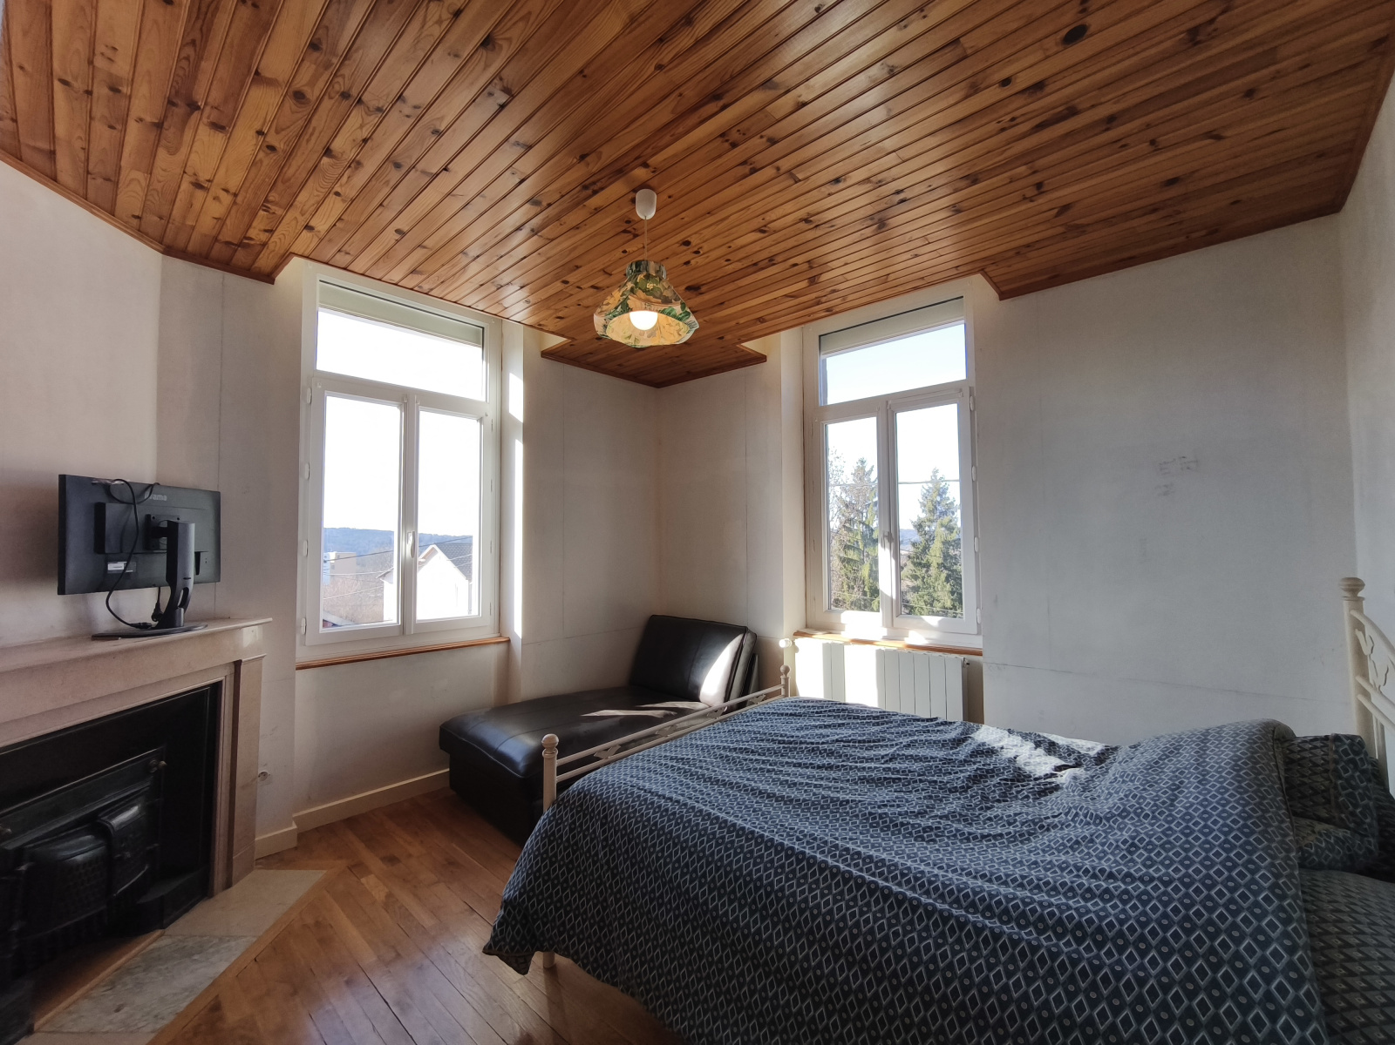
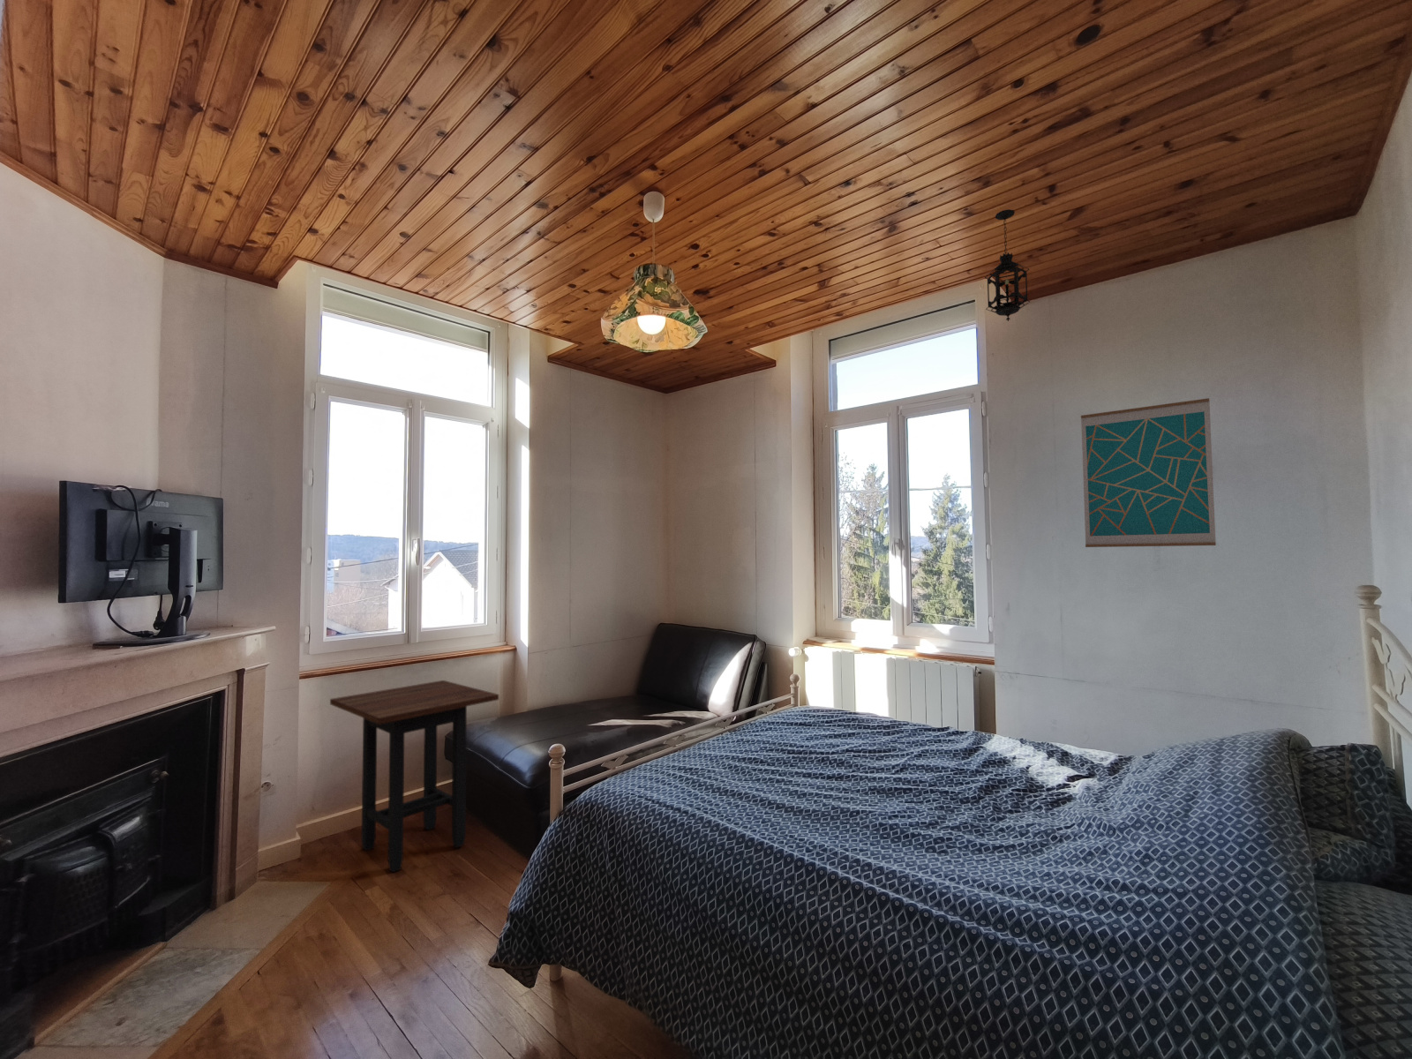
+ wall art (1144, 476)
+ hanging lantern (1006, 267)
+ side table (424, 771)
